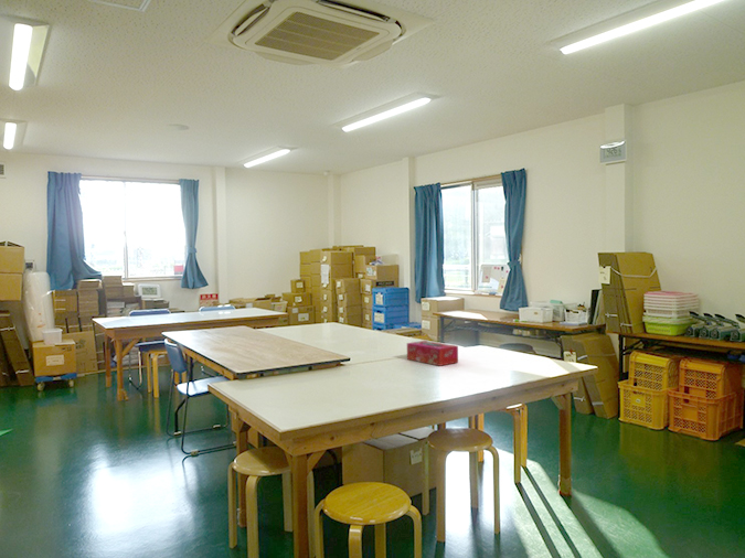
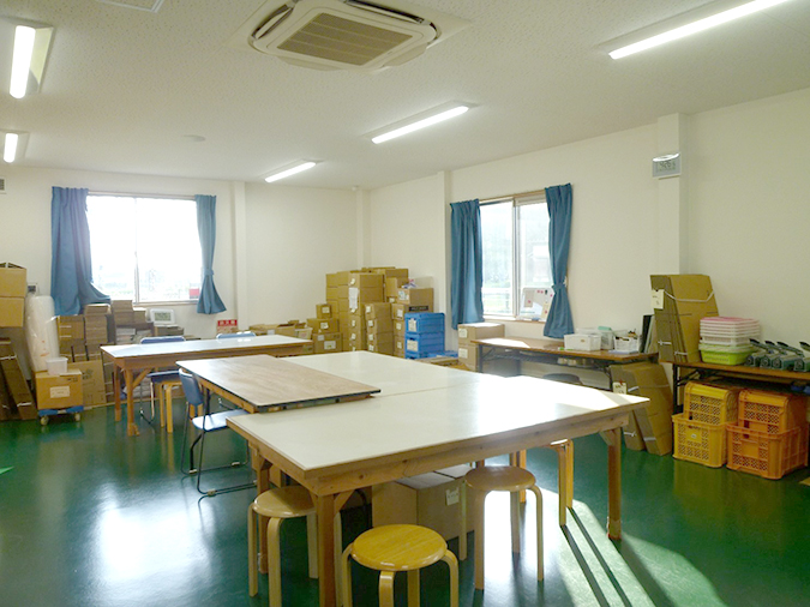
- tissue box (432, 352)
